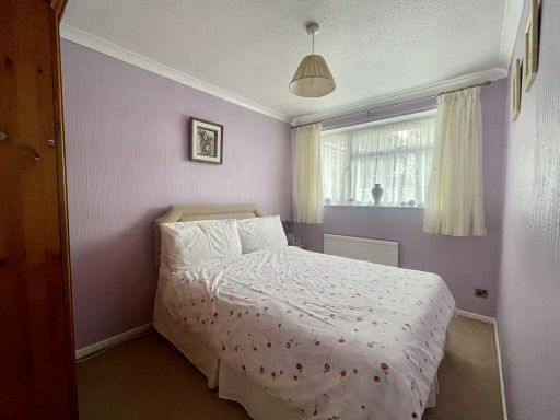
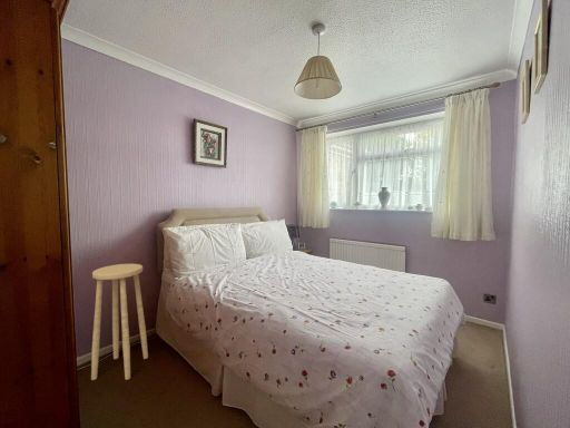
+ stool (121, 318)
